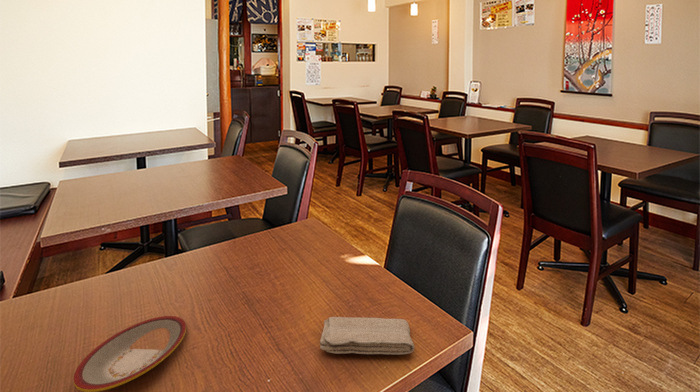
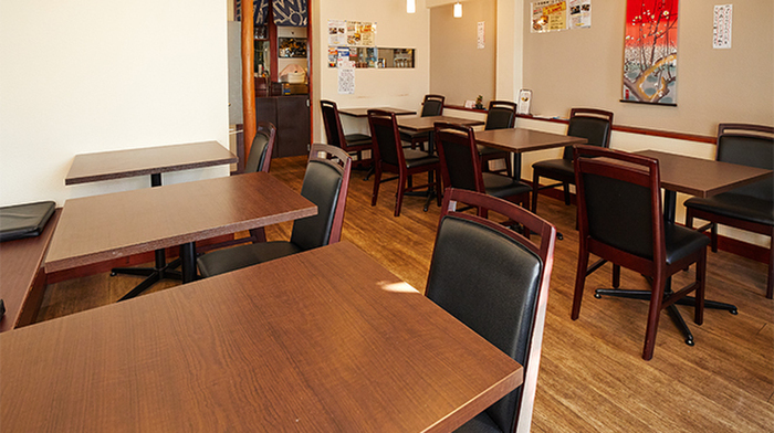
- washcloth (366, 333)
- plate (136, 352)
